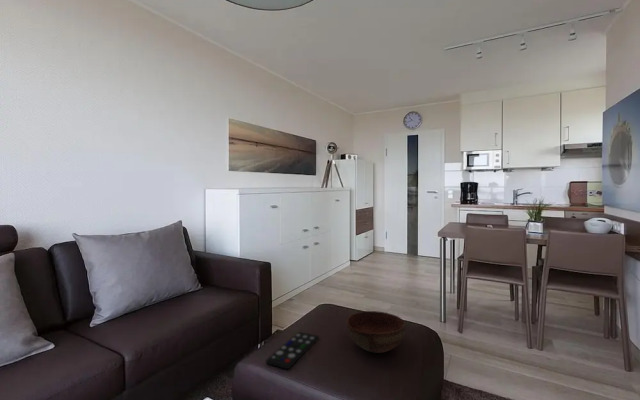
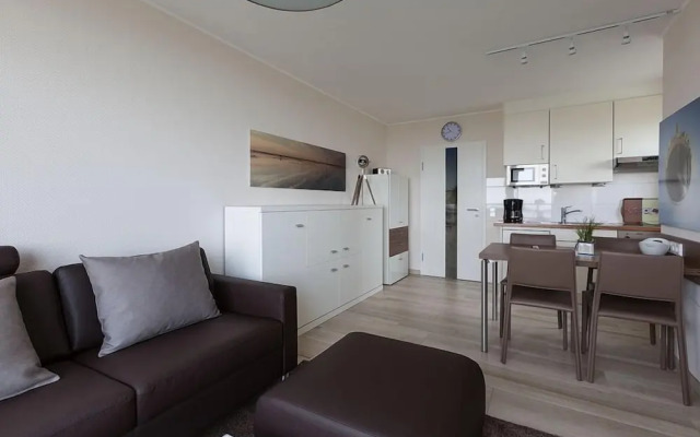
- remote control (294, 347)
- bowl (375, 334)
